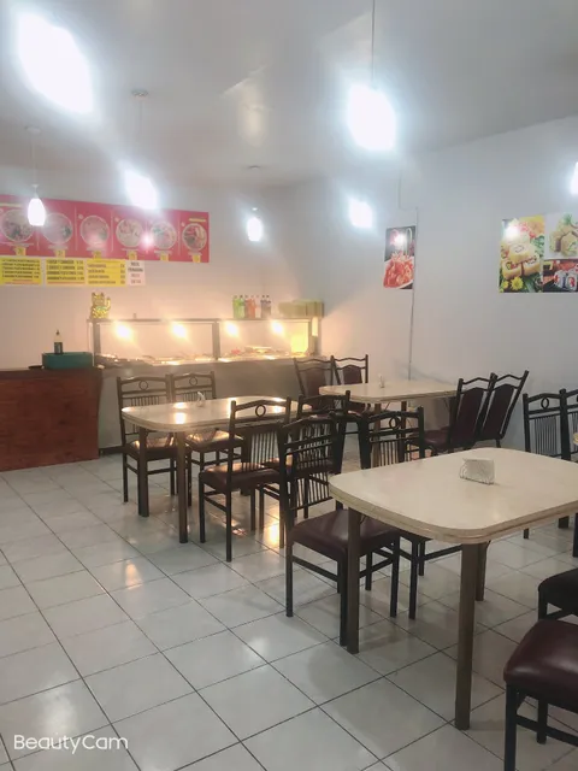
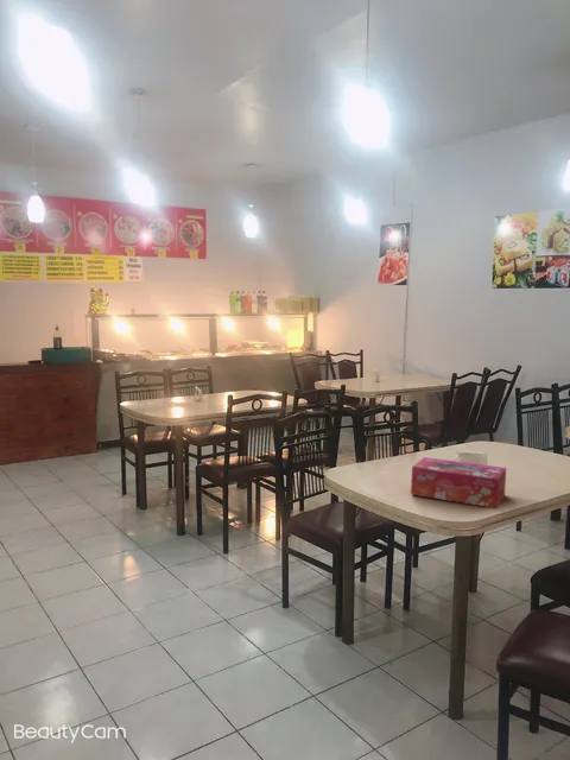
+ tissue box (458, 481)
